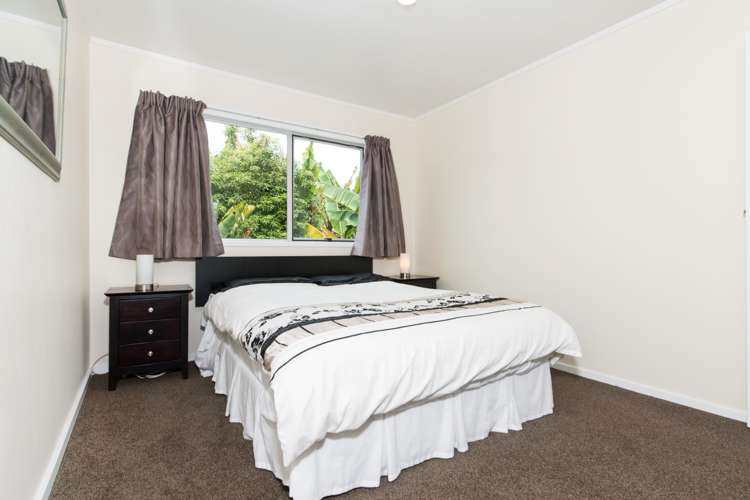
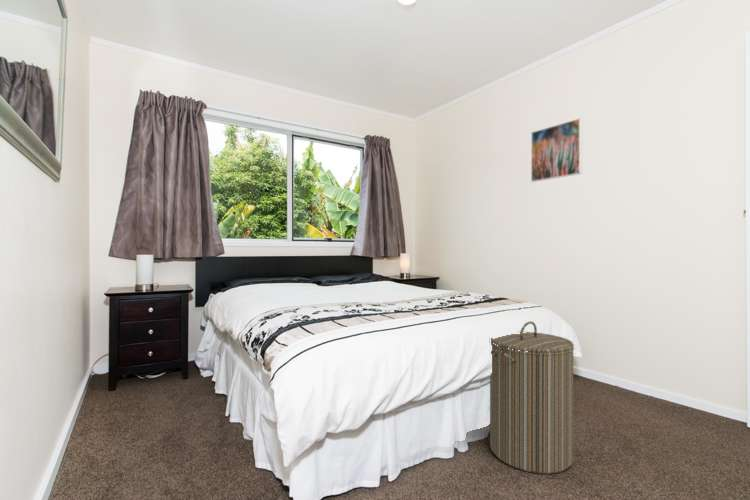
+ laundry hamper (530, 386)
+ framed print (555, 151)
